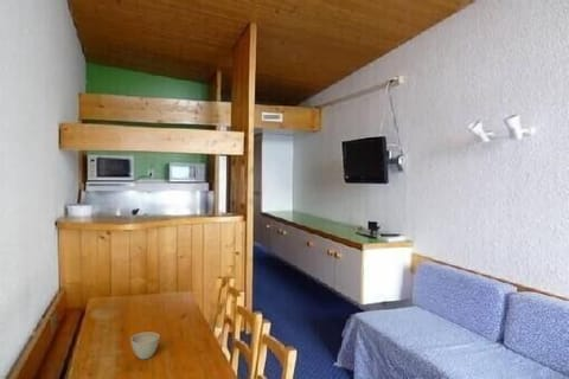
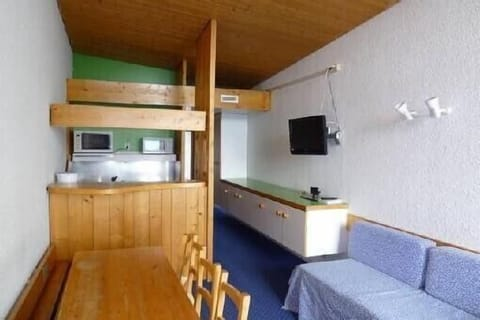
- flower pot (145, 346)
